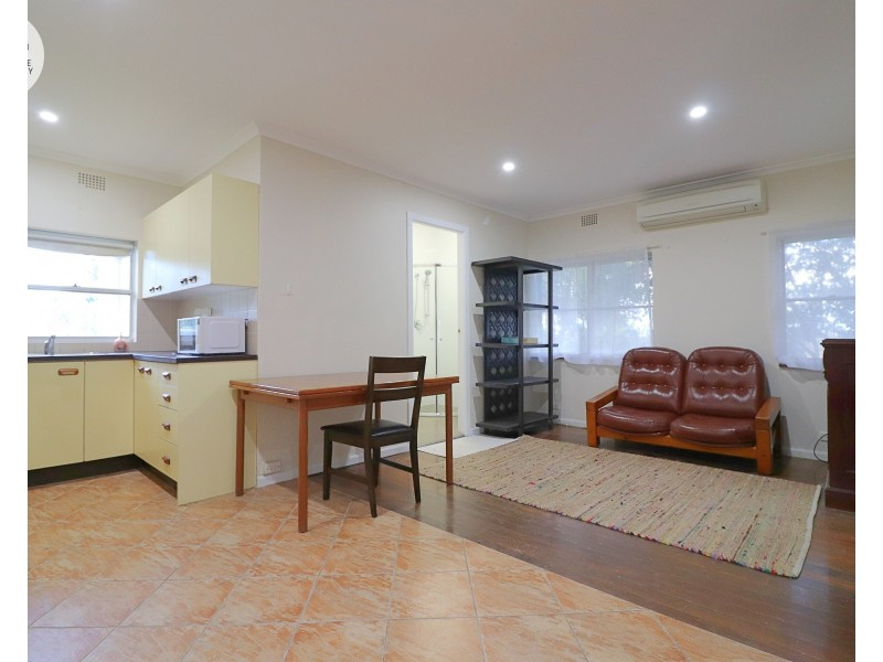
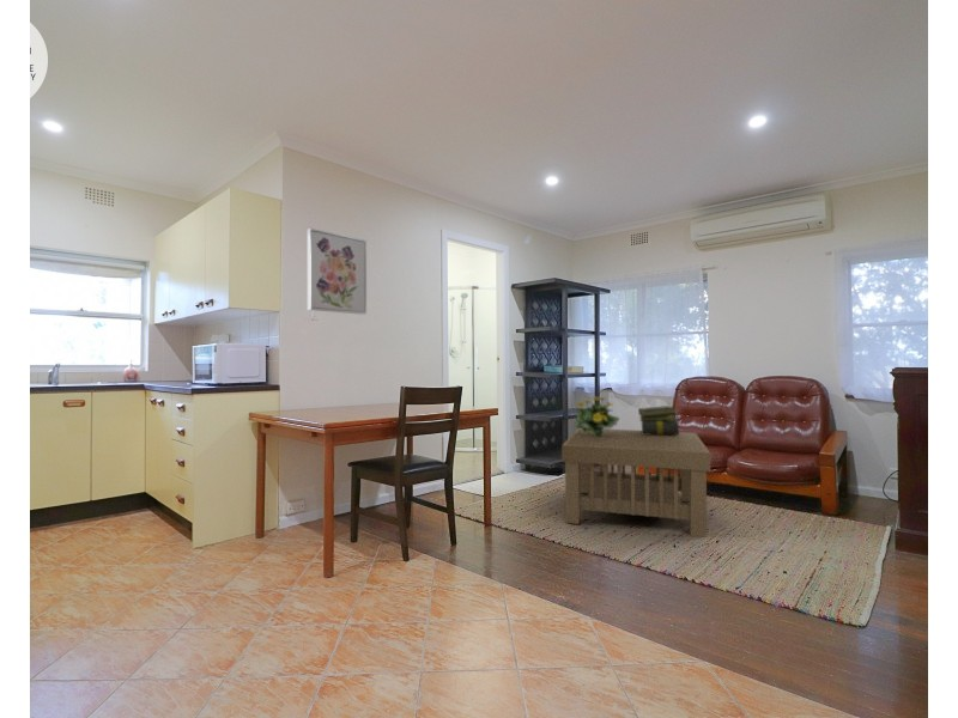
+ flowering plant (594, 415)
+ wall art (338, 273)
+ coffee table (633, 474)
+ stack of books (657, 419)
